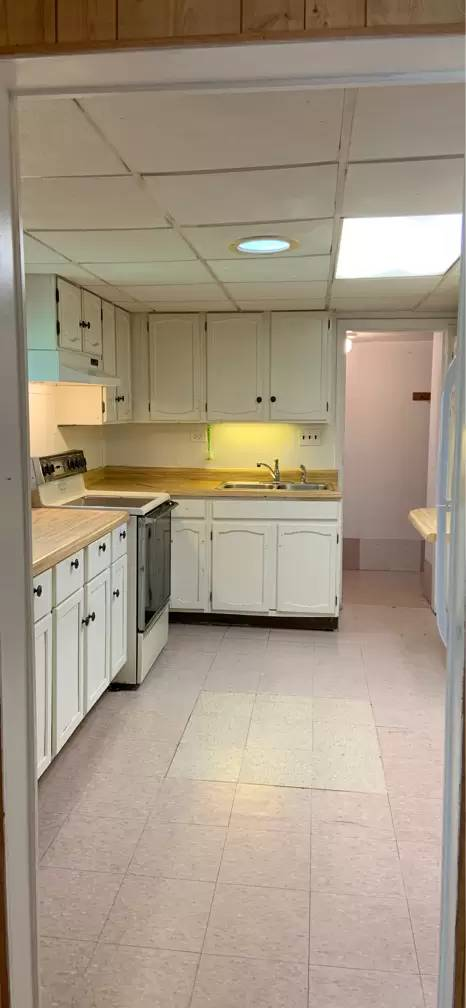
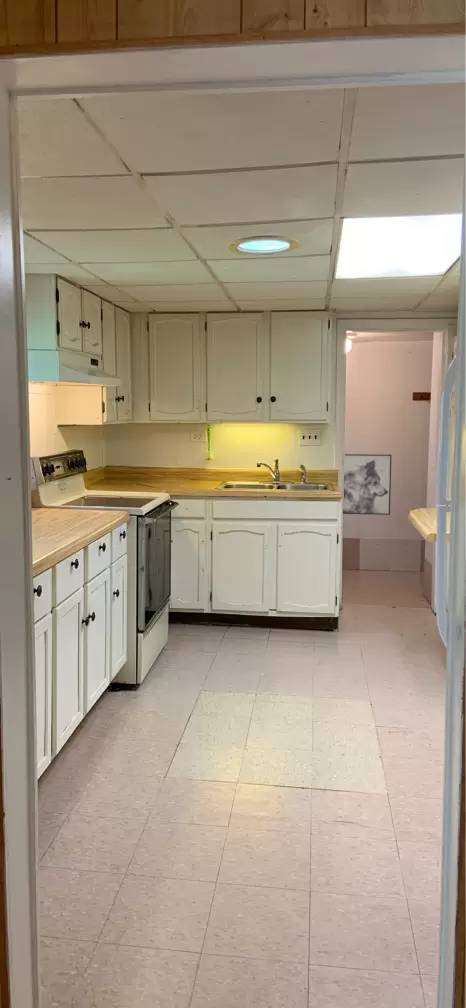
+ wall art (365, 484)
